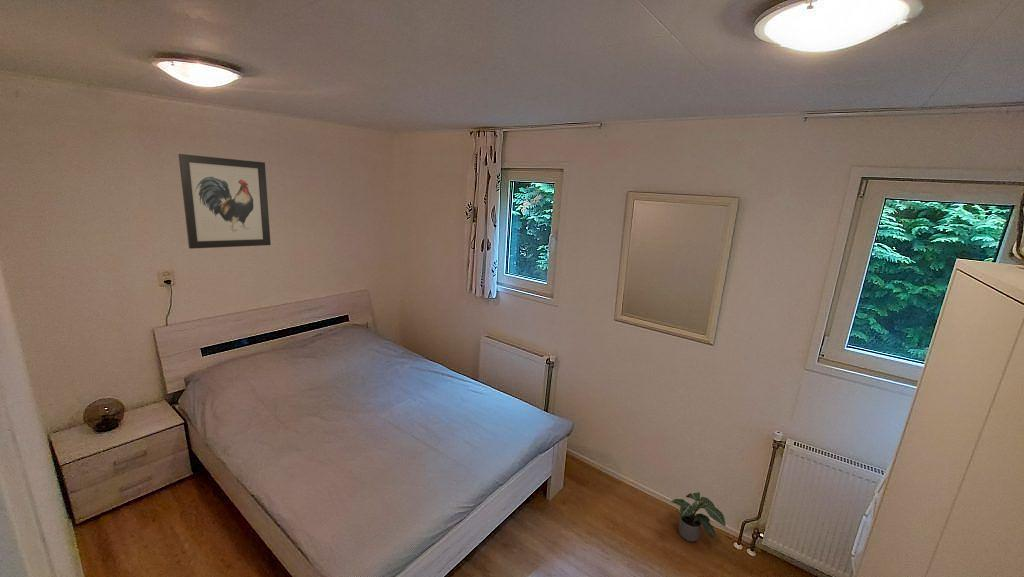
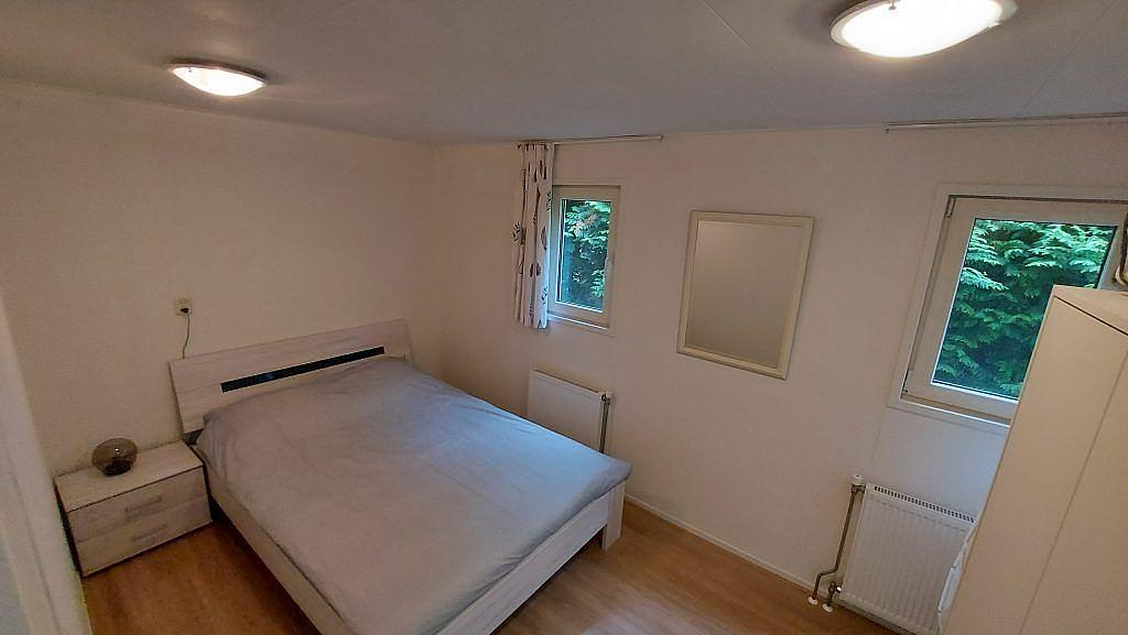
- potted plant (696, 518)
- wall art (228, 203)
